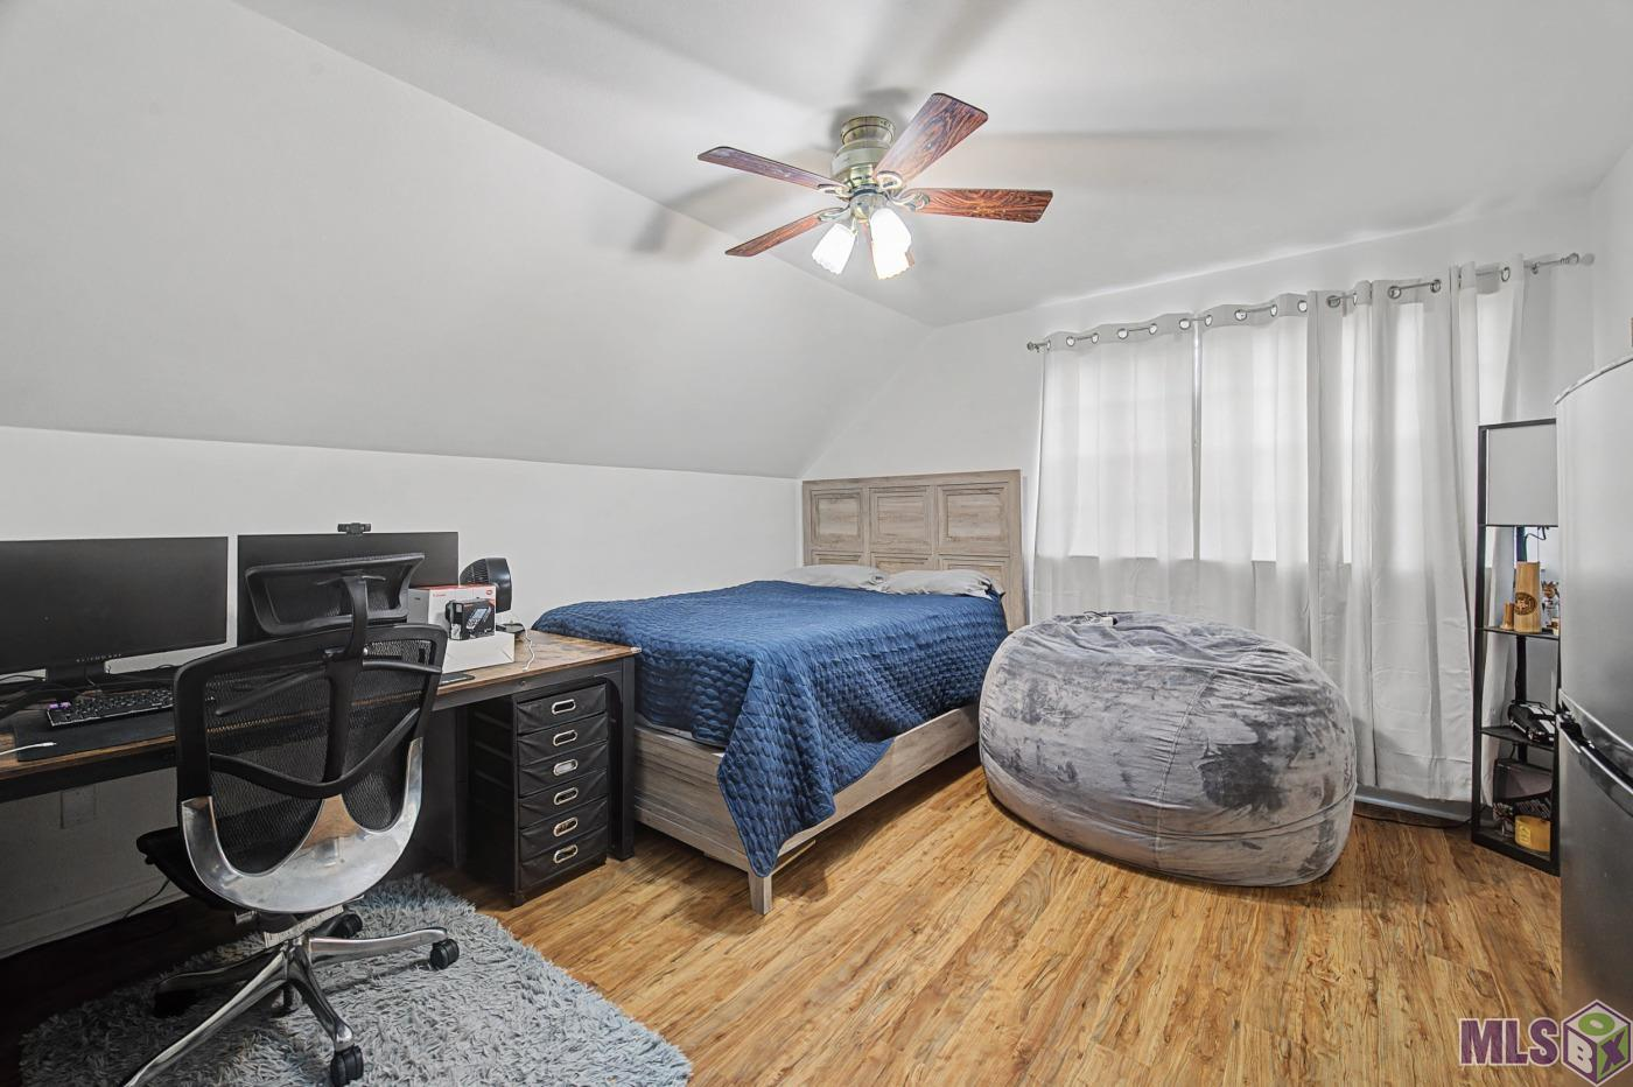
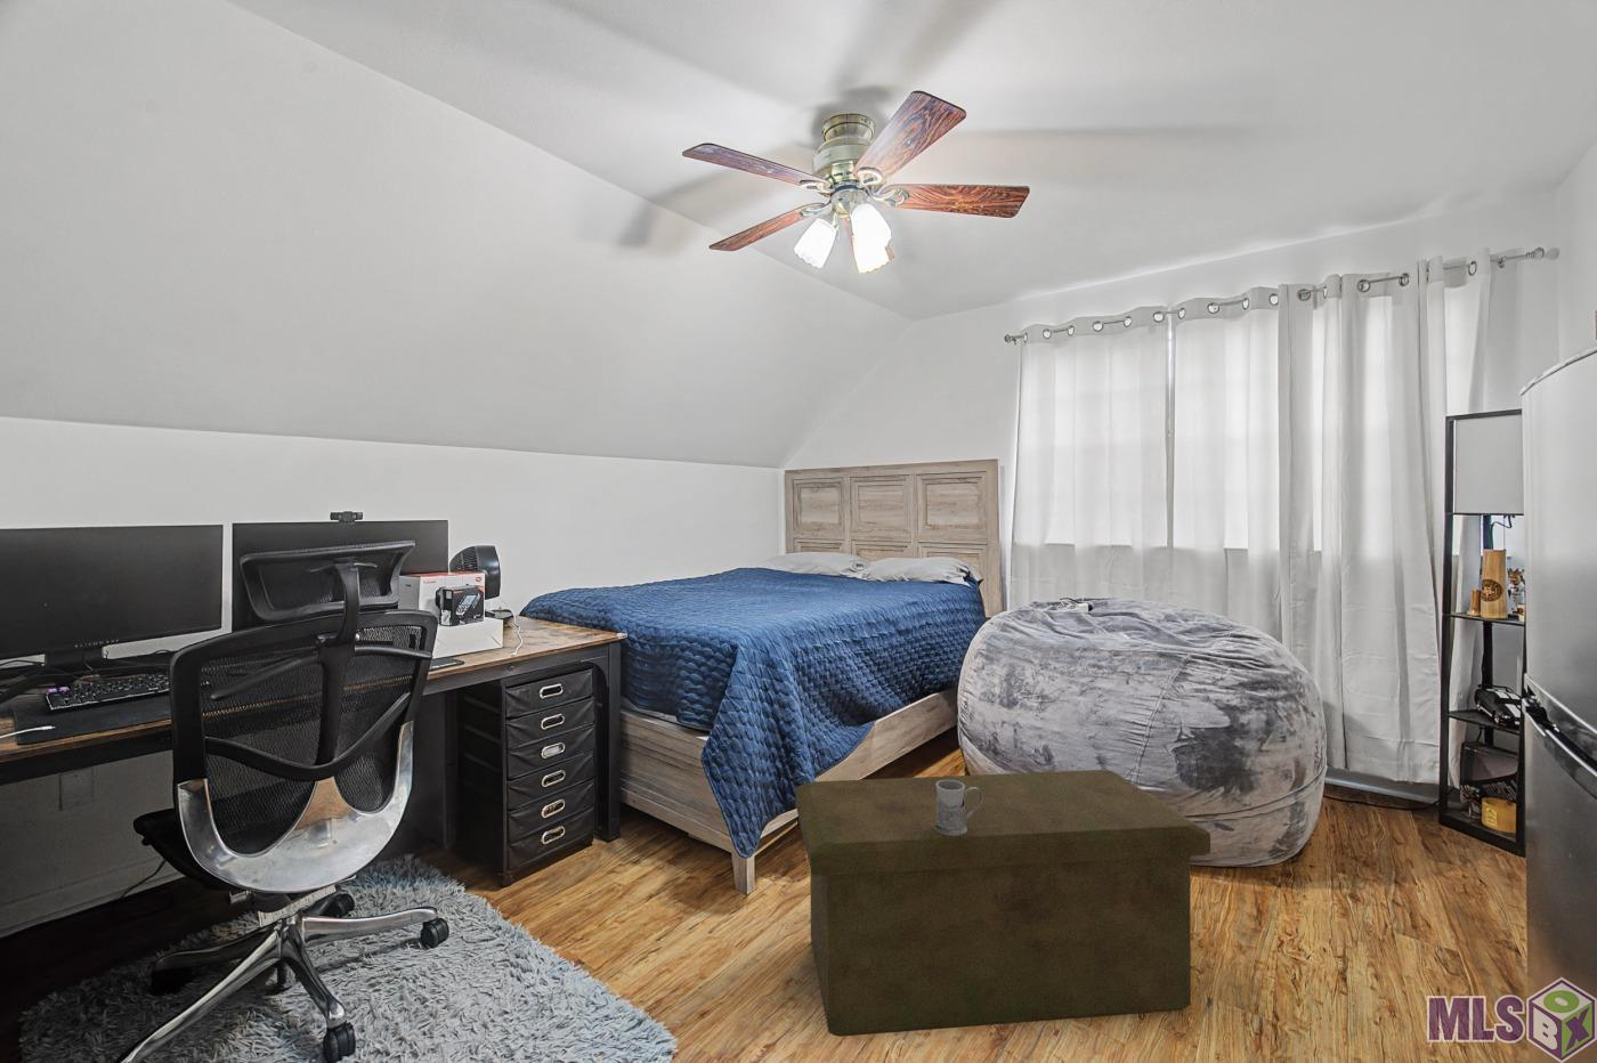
+ storage bench (986, 887)
+ mug (959, 806)
